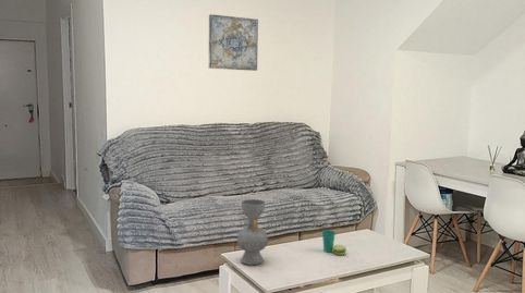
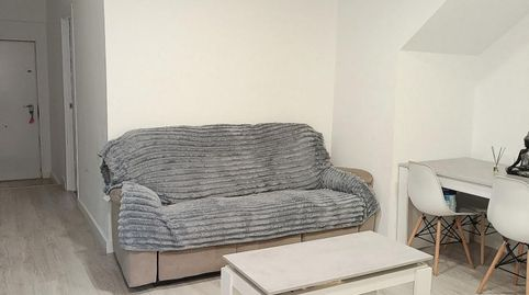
- cup (333, 241)
- wall art (233, 42)
- decorative vase (252, 232)
